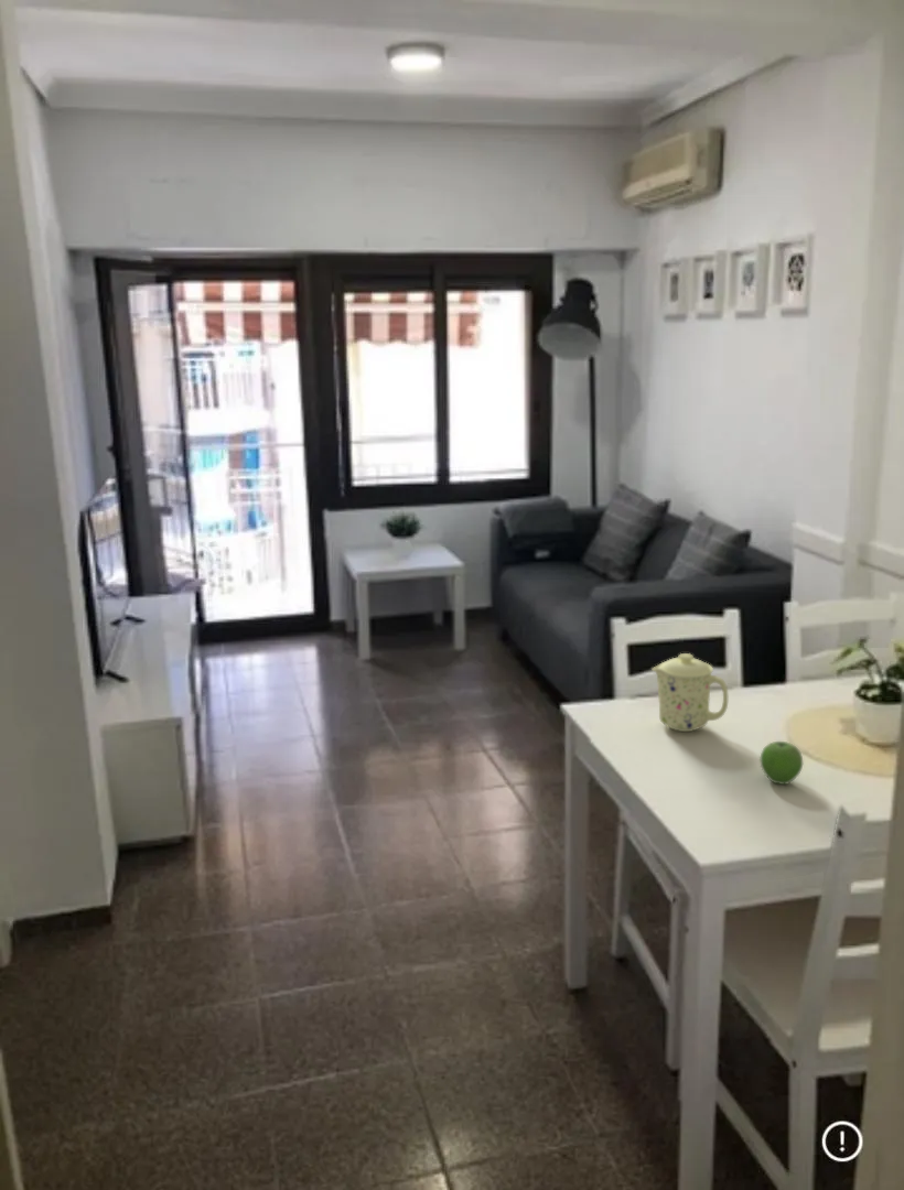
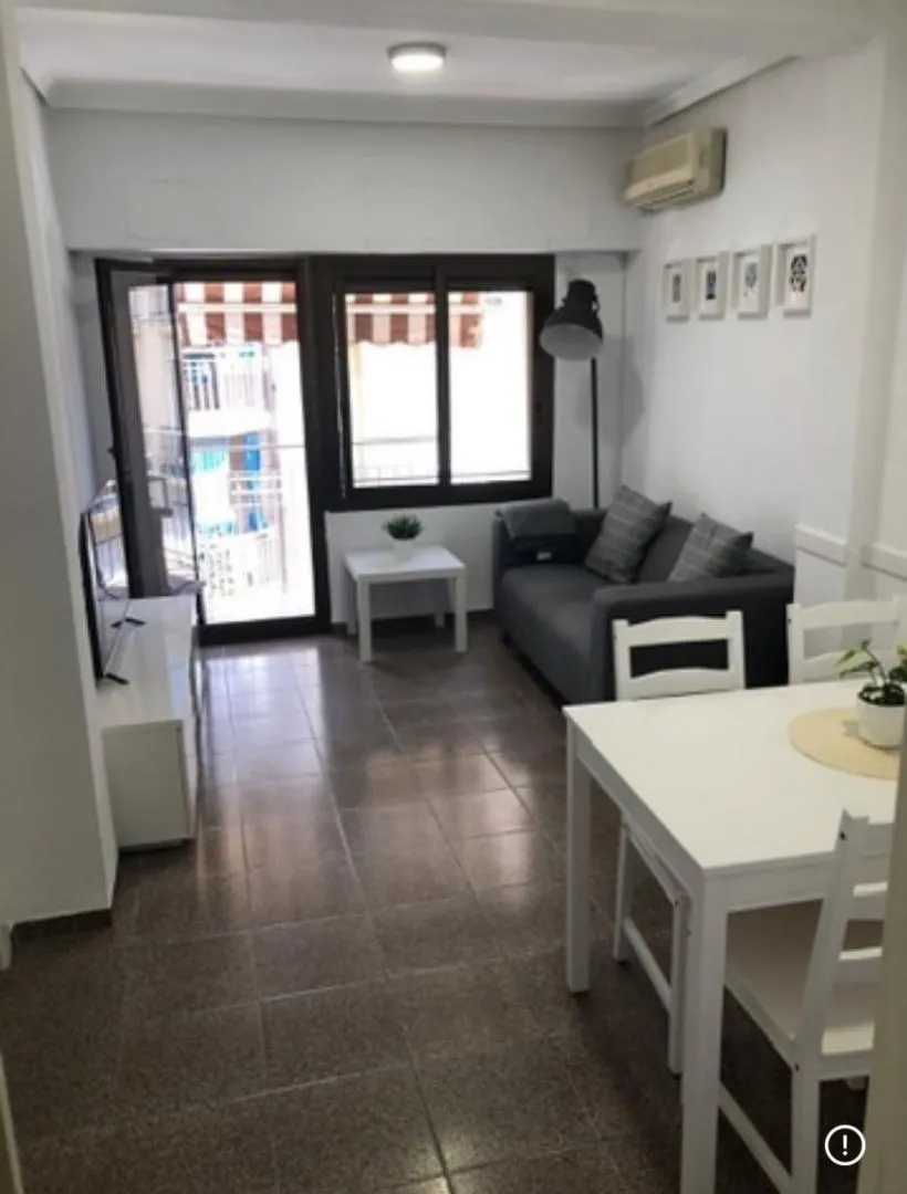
- fruit (781, 762)
- mug (688, 691)
